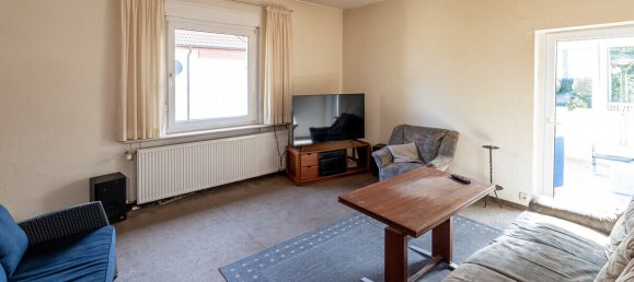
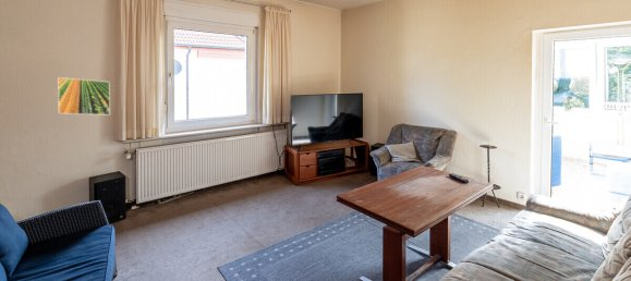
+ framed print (85, 97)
